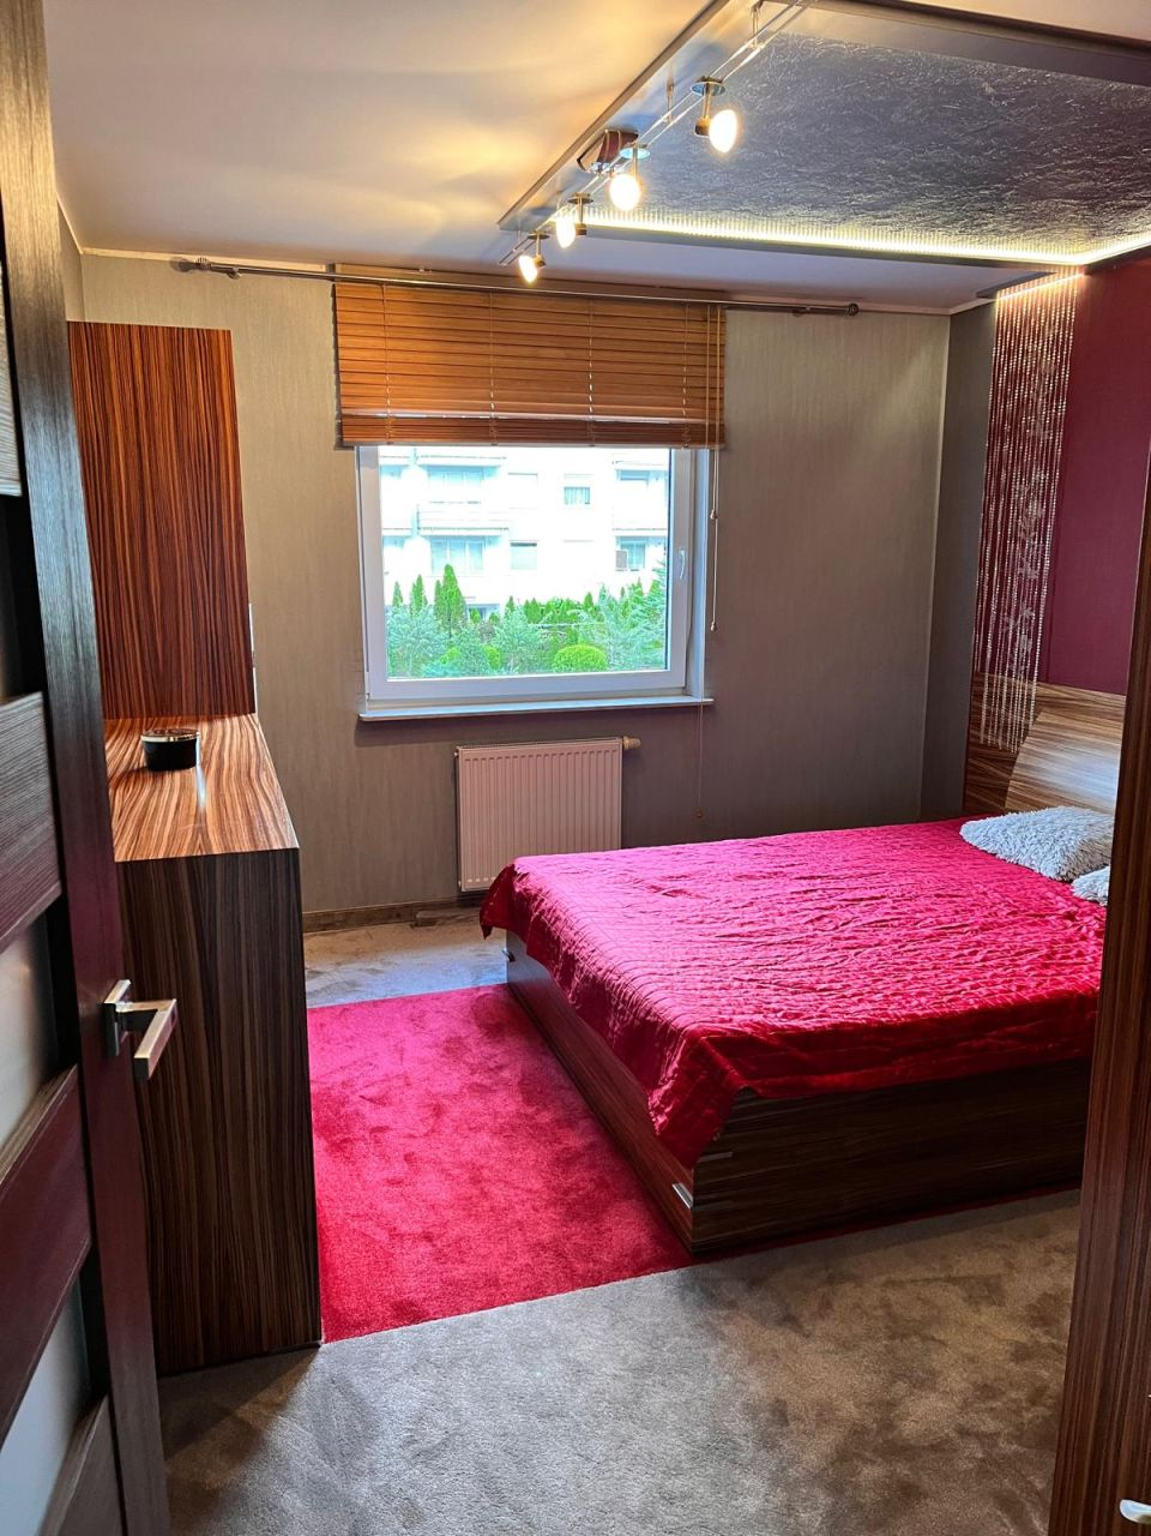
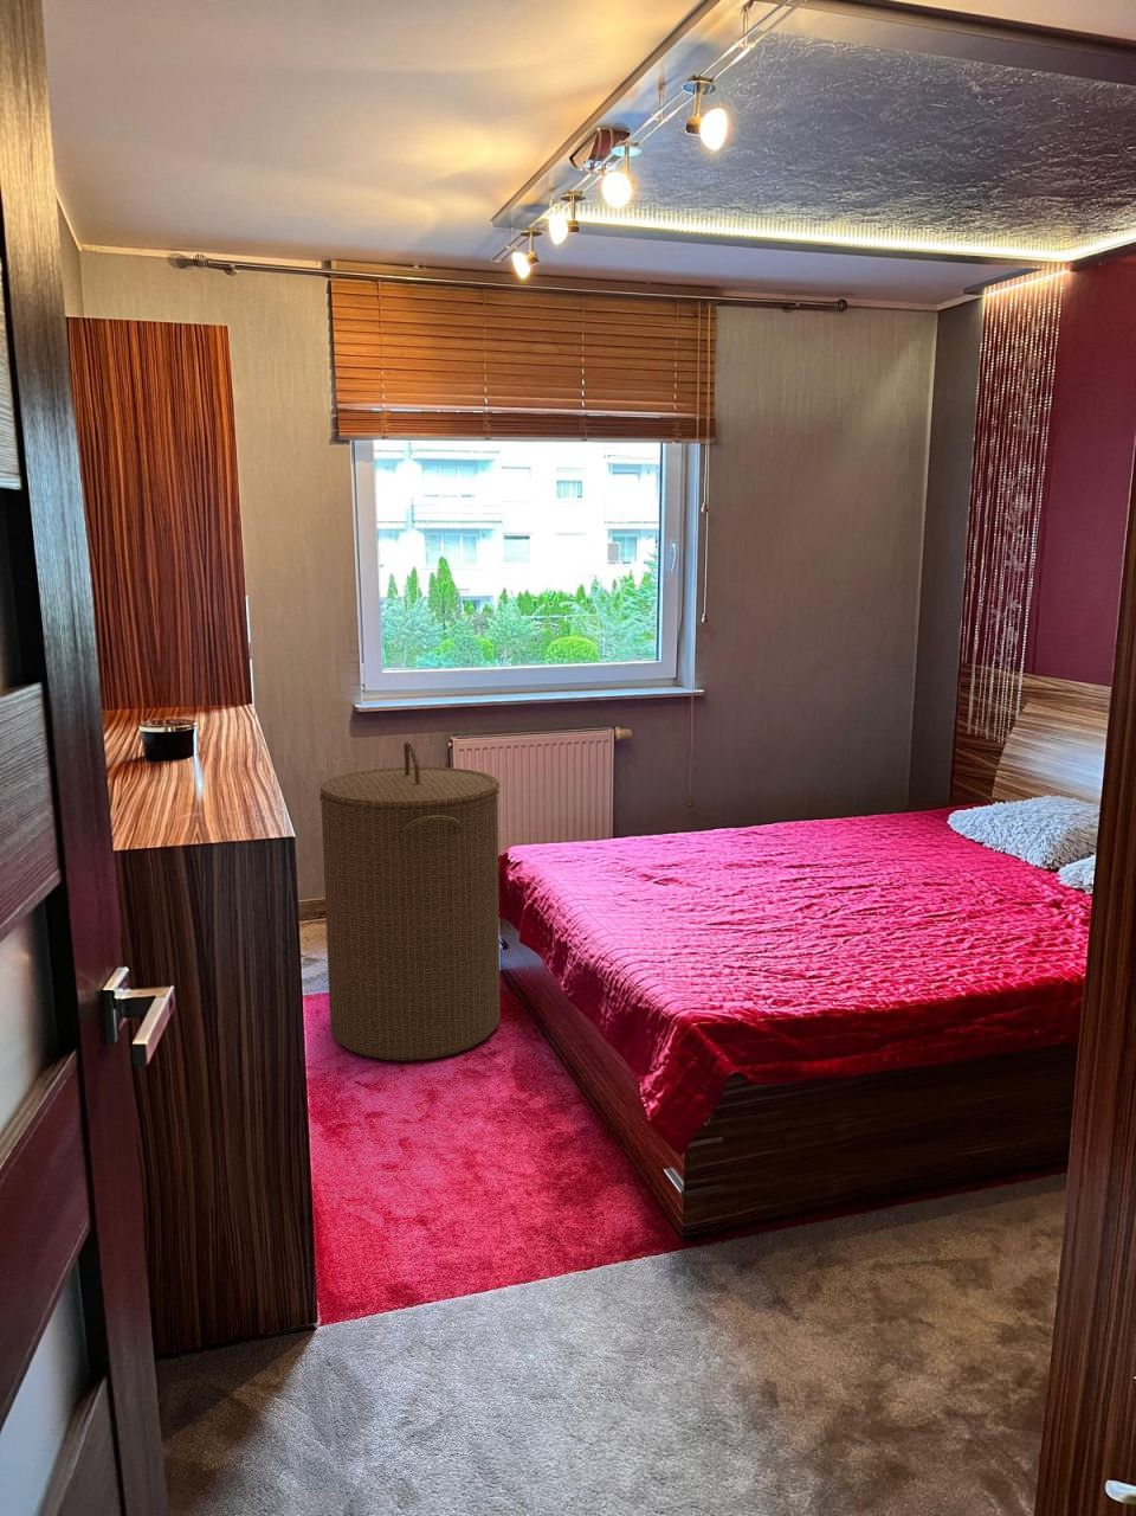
+ laundry hamper (413, 886)
